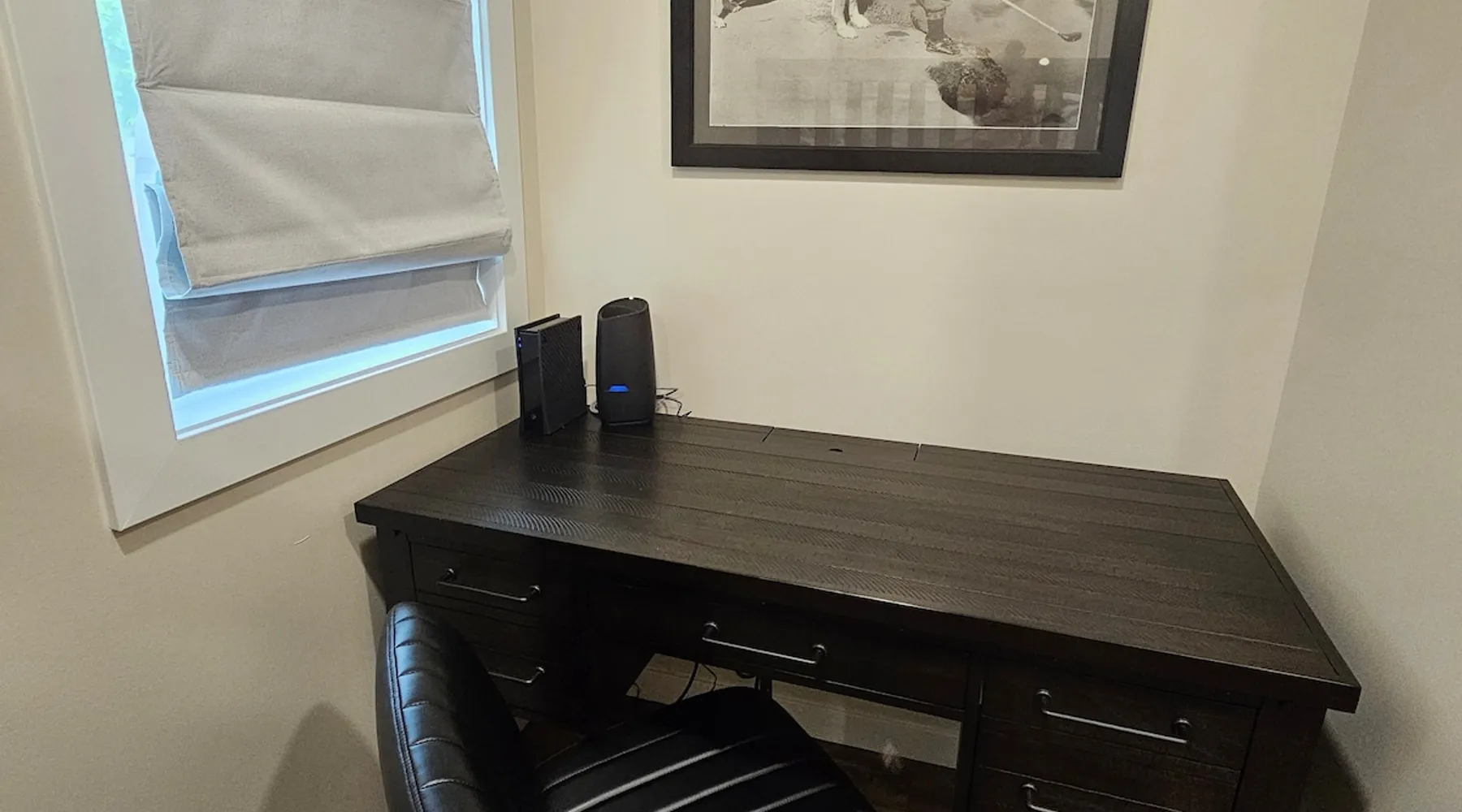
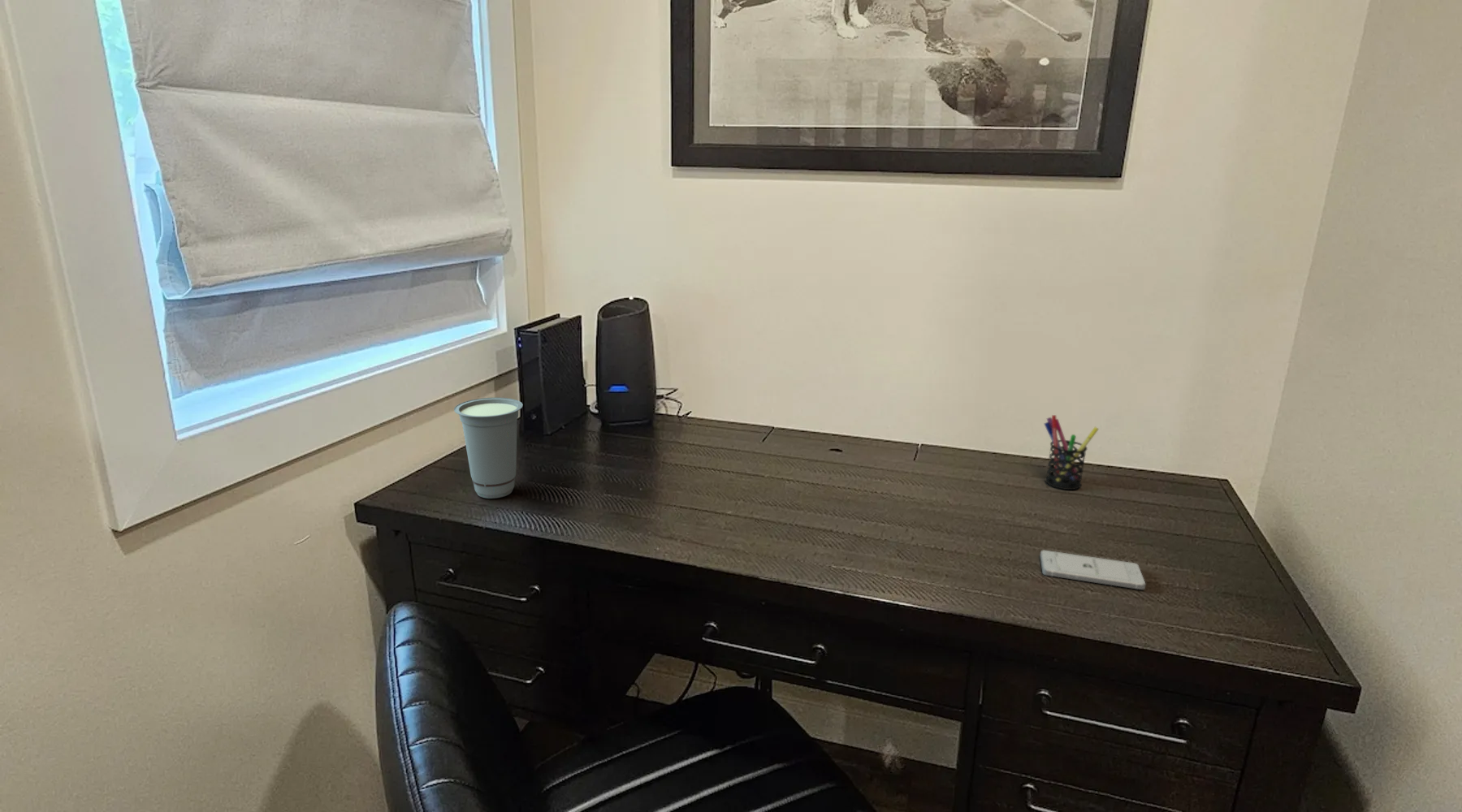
+ smartphone (1091, 568)
+ cup (491, 450)
+ pen holder (1066, 451)
